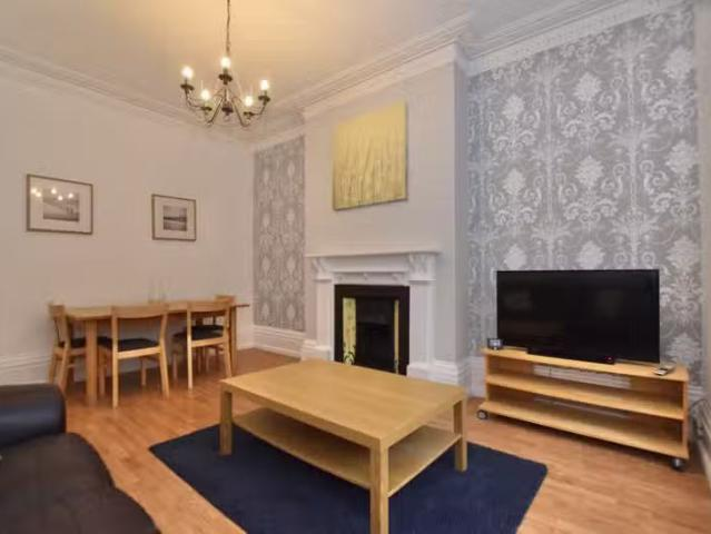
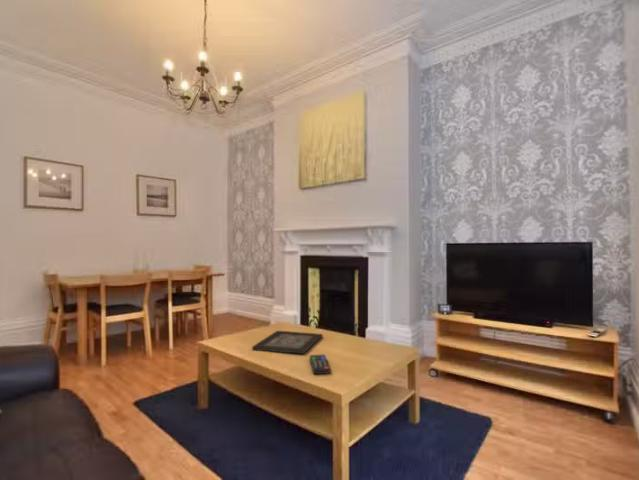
+ remote control (319, 363)
+ decorative tray (289, 341)
